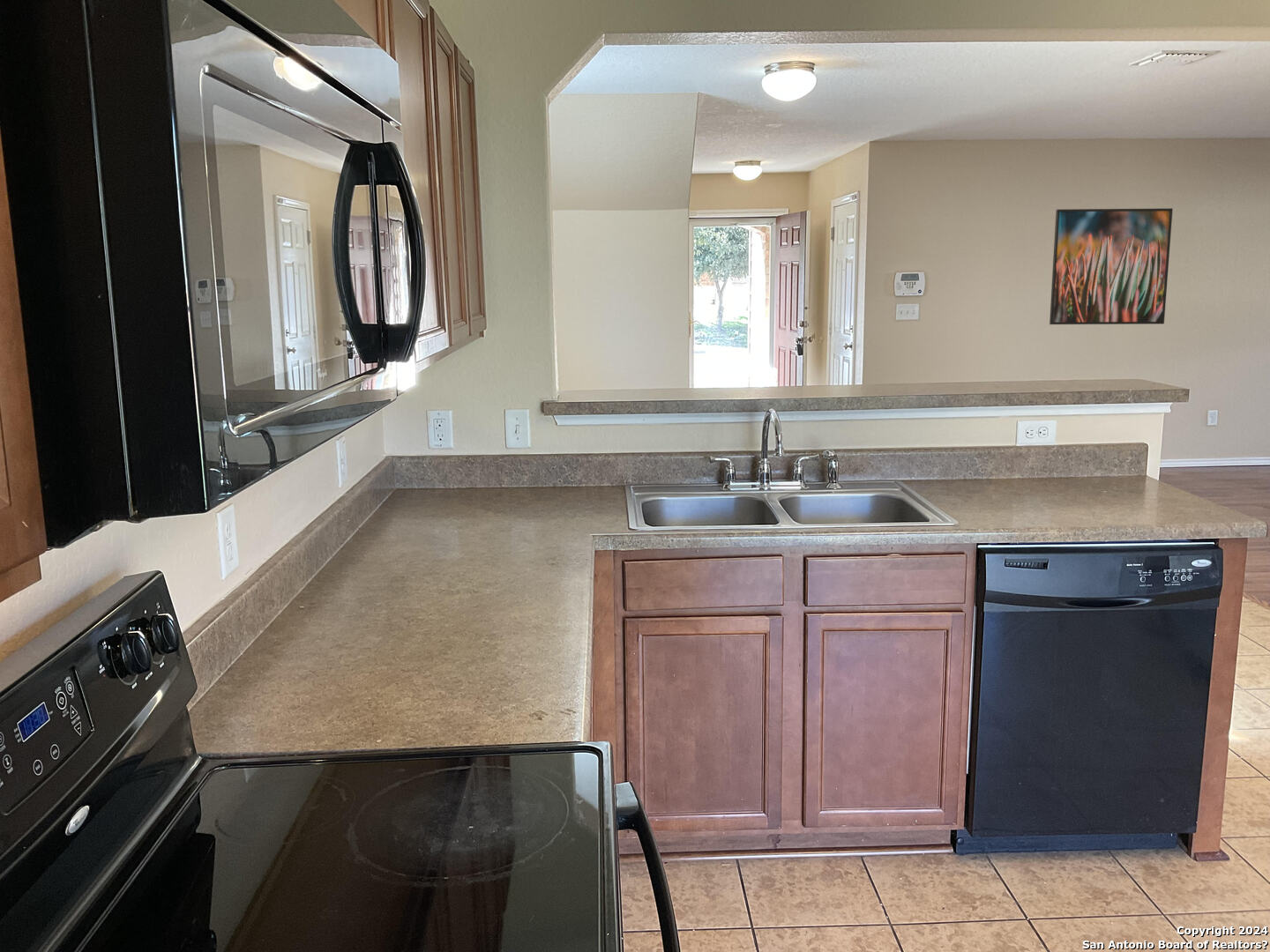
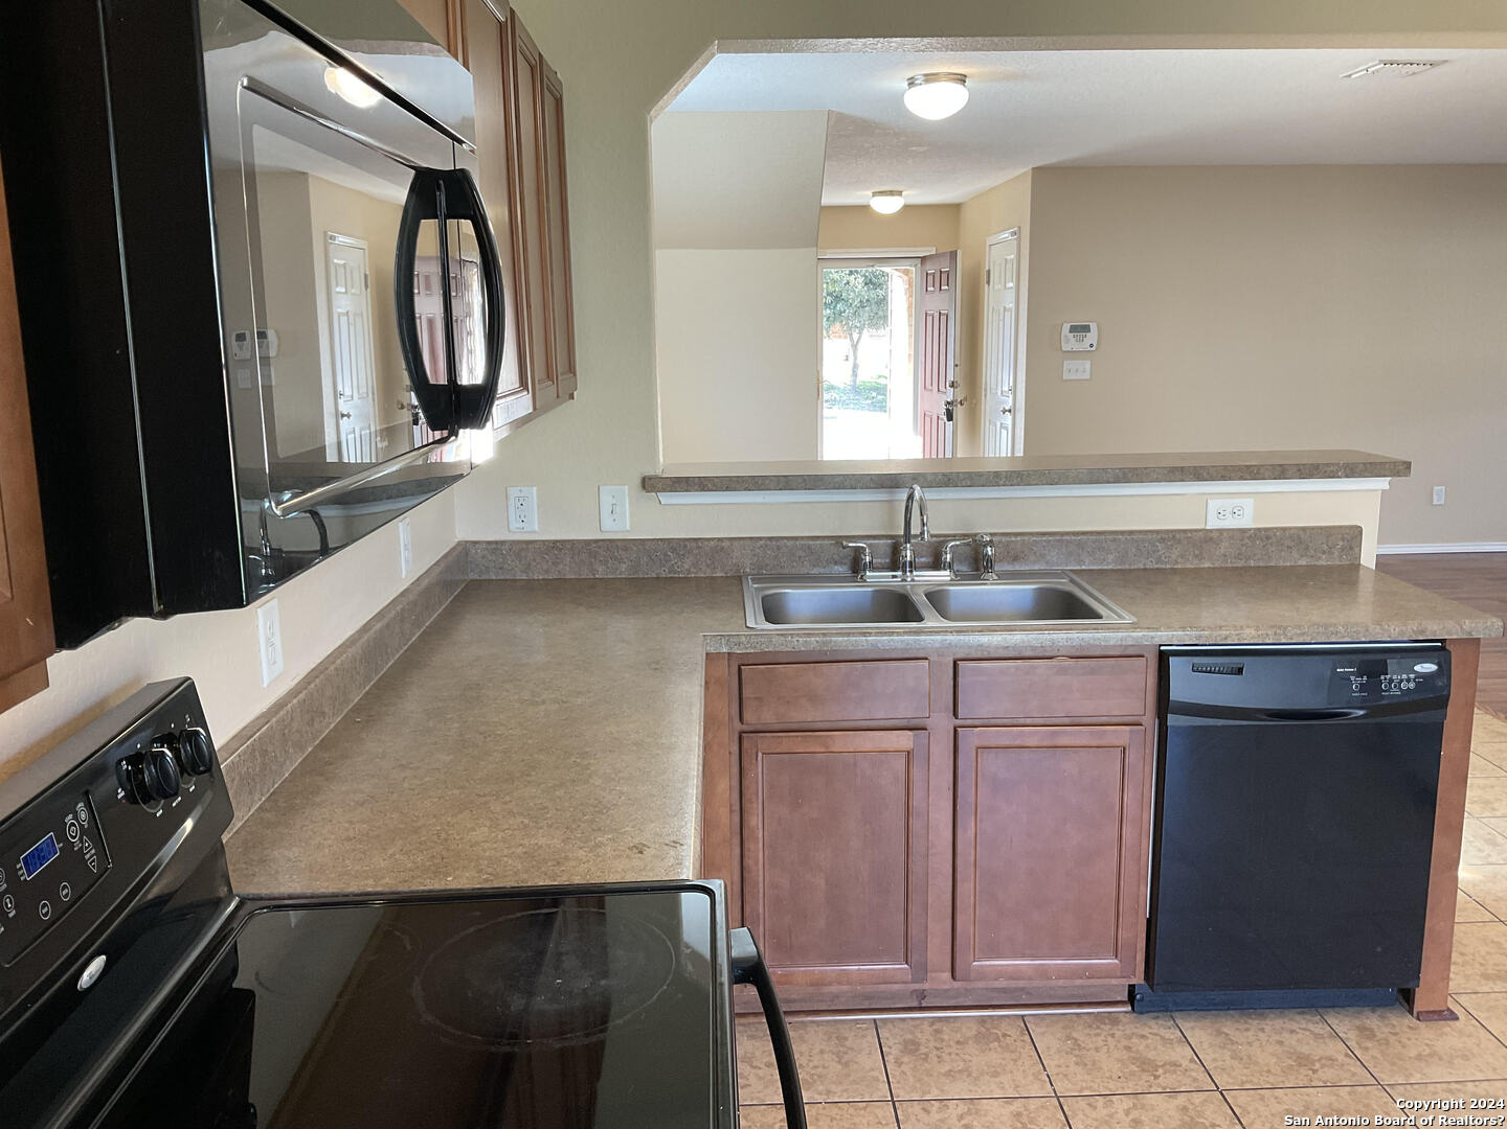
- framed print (1110, 267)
